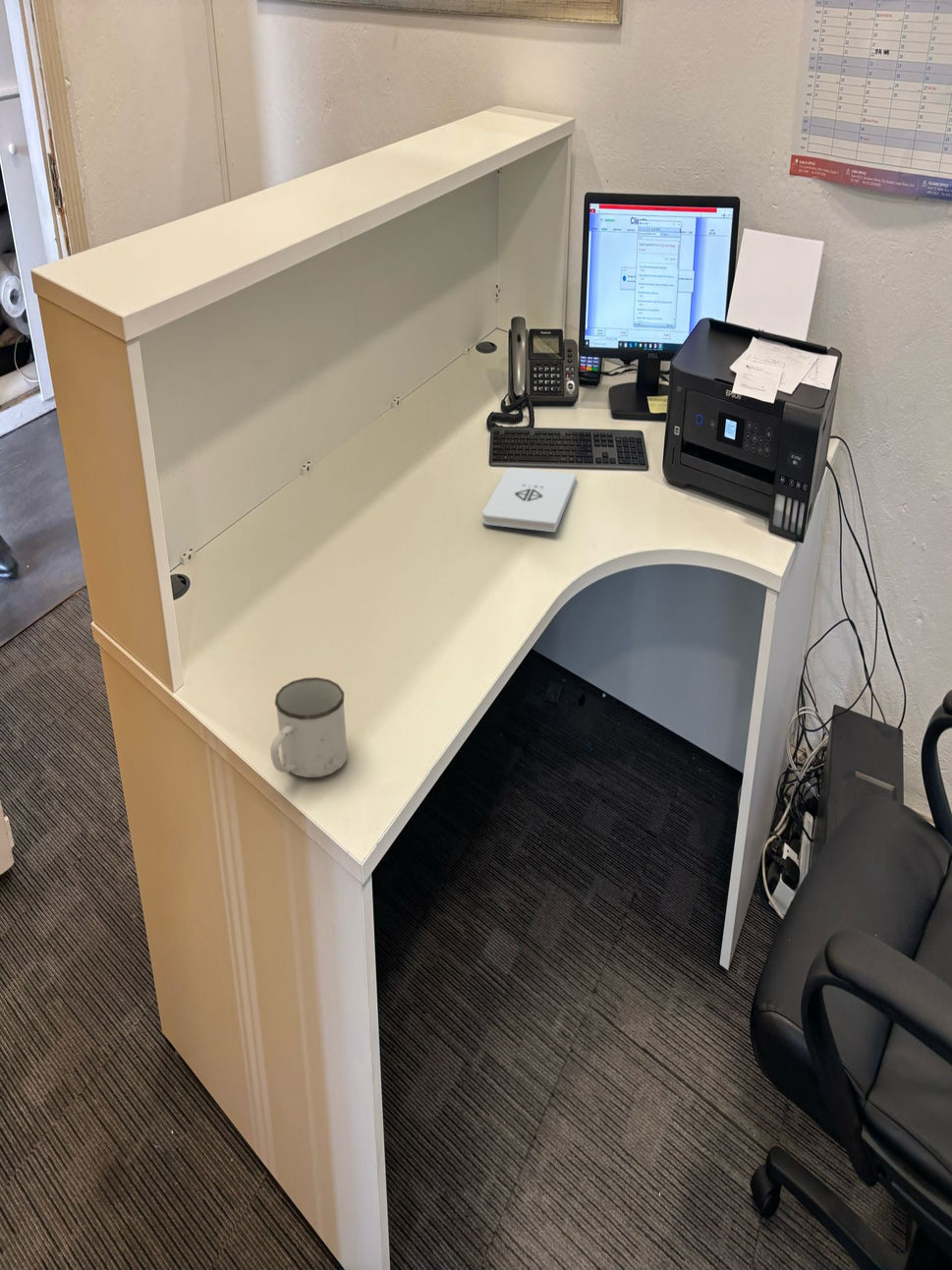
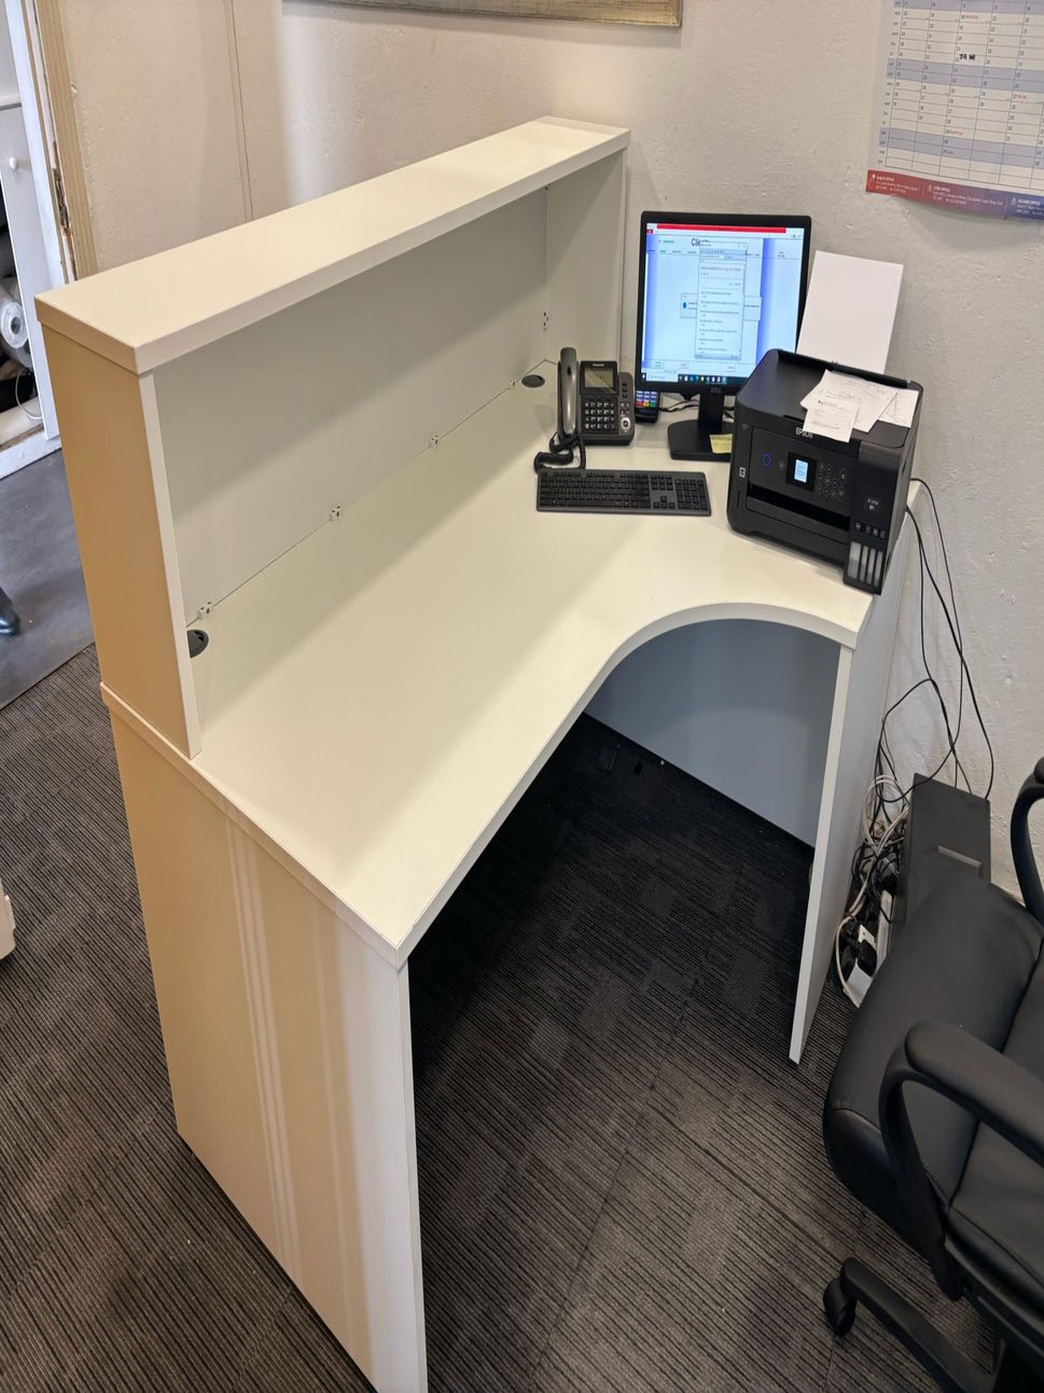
- mug (304, 735)
- notepad (530, 497)
